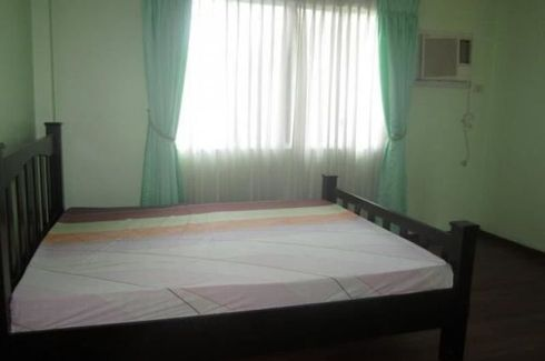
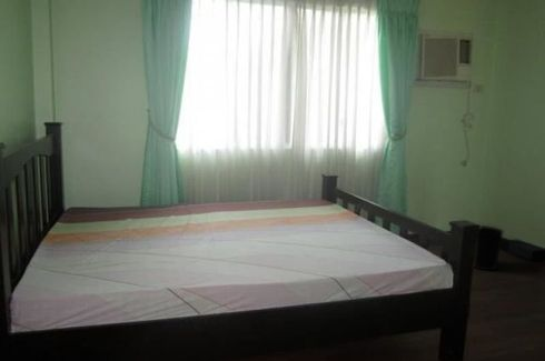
+ wastebasket (483, 247)
+ shoe box (524, 249)
